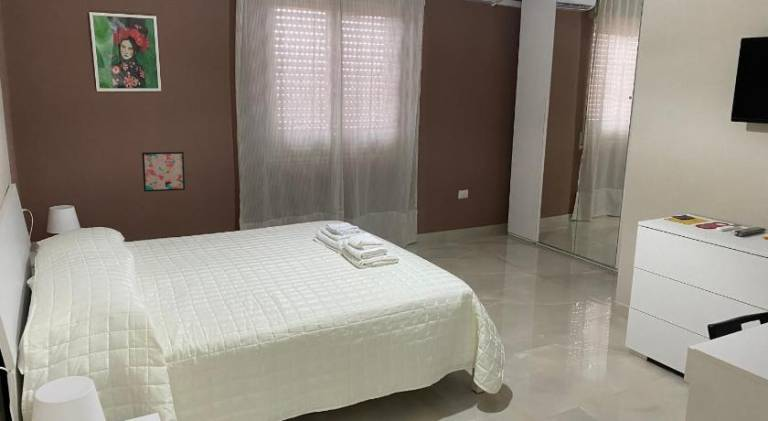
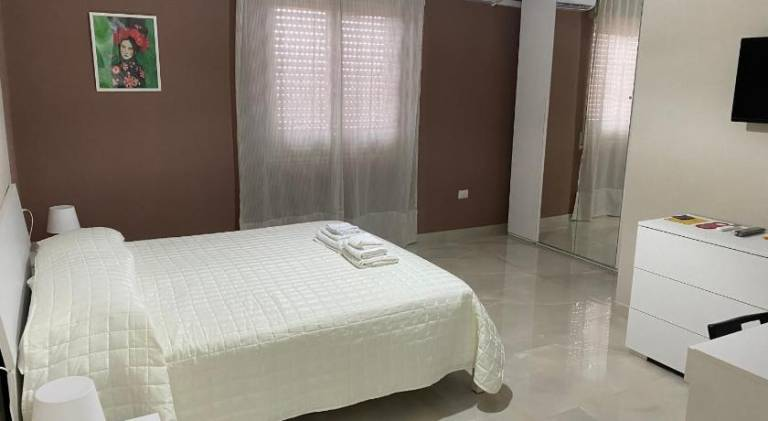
- wall art (163, 171)
